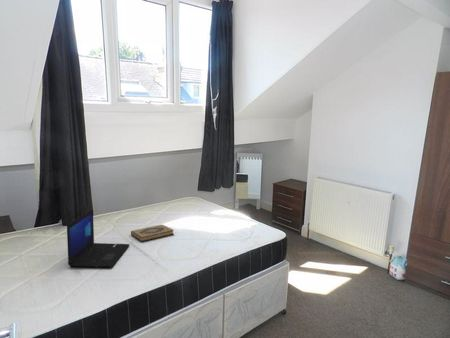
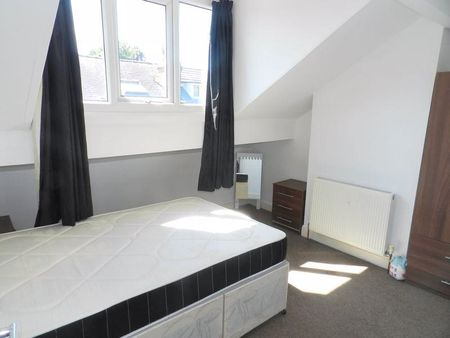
- hardback book (152, 232)
- laptop (100, 243)
